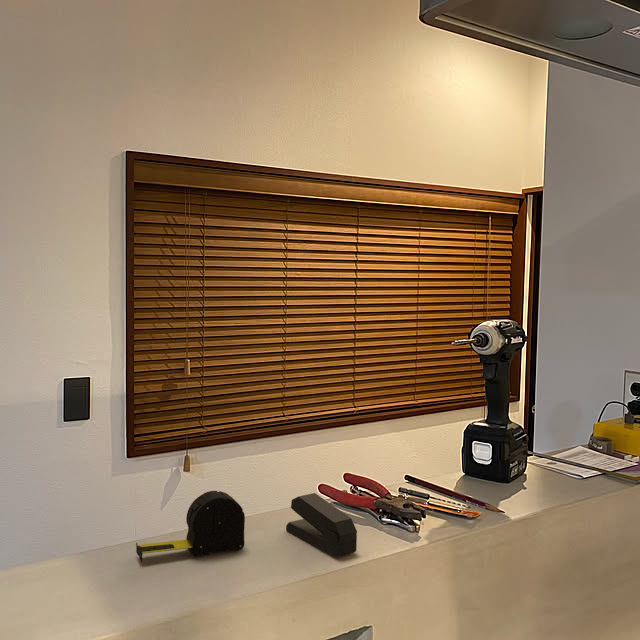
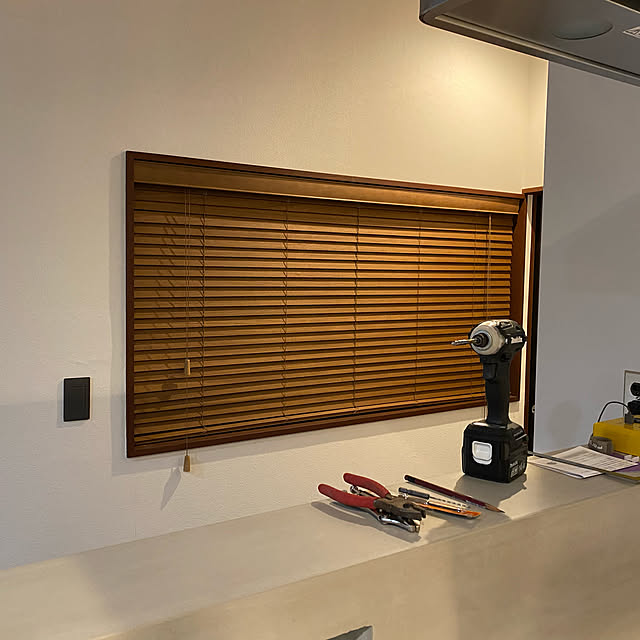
- stapler (320, 520)
- tape measure (191, 524)
